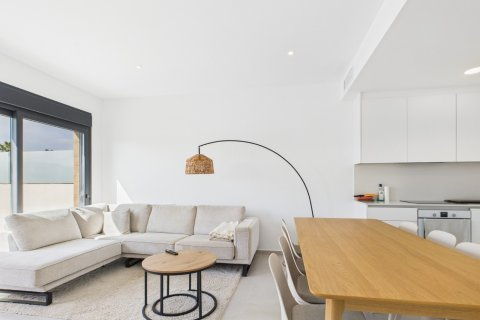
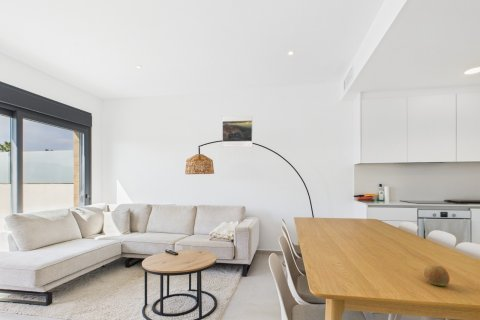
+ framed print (237, 131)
+ apple (436, 274)
